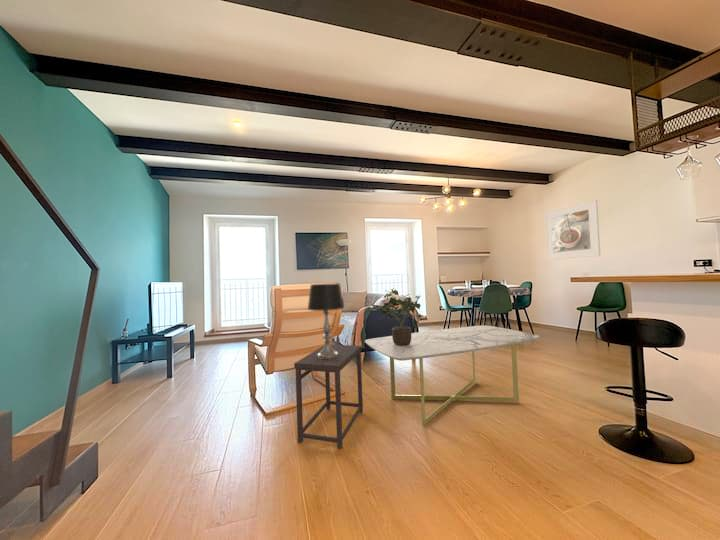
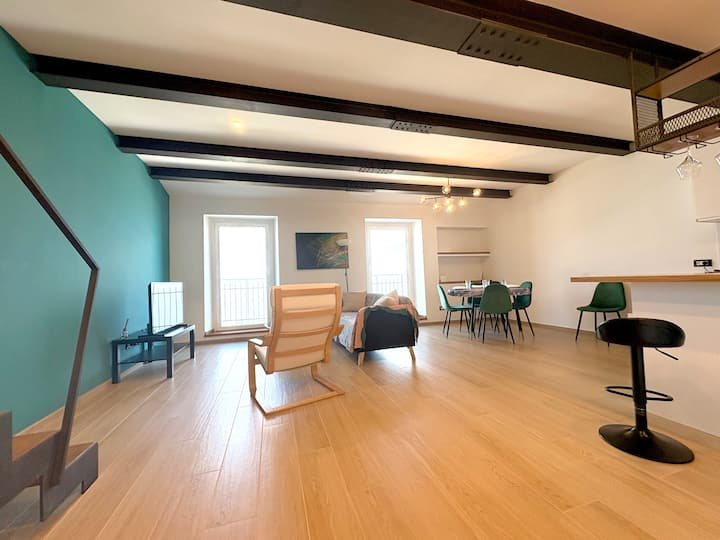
- table lamp (326, 319)
- potted plant (395, 315)
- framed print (569, 232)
- coffee table (450, 354)
- side table (329, 389)
